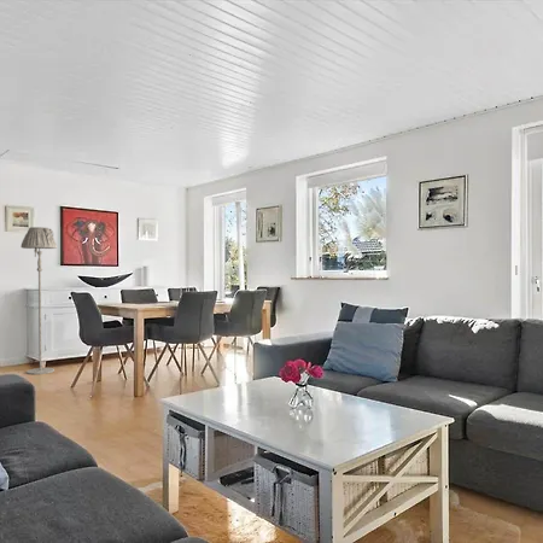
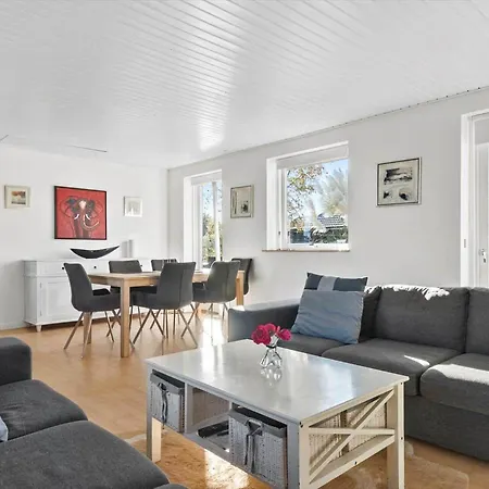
- floor lamp (39, 299)
